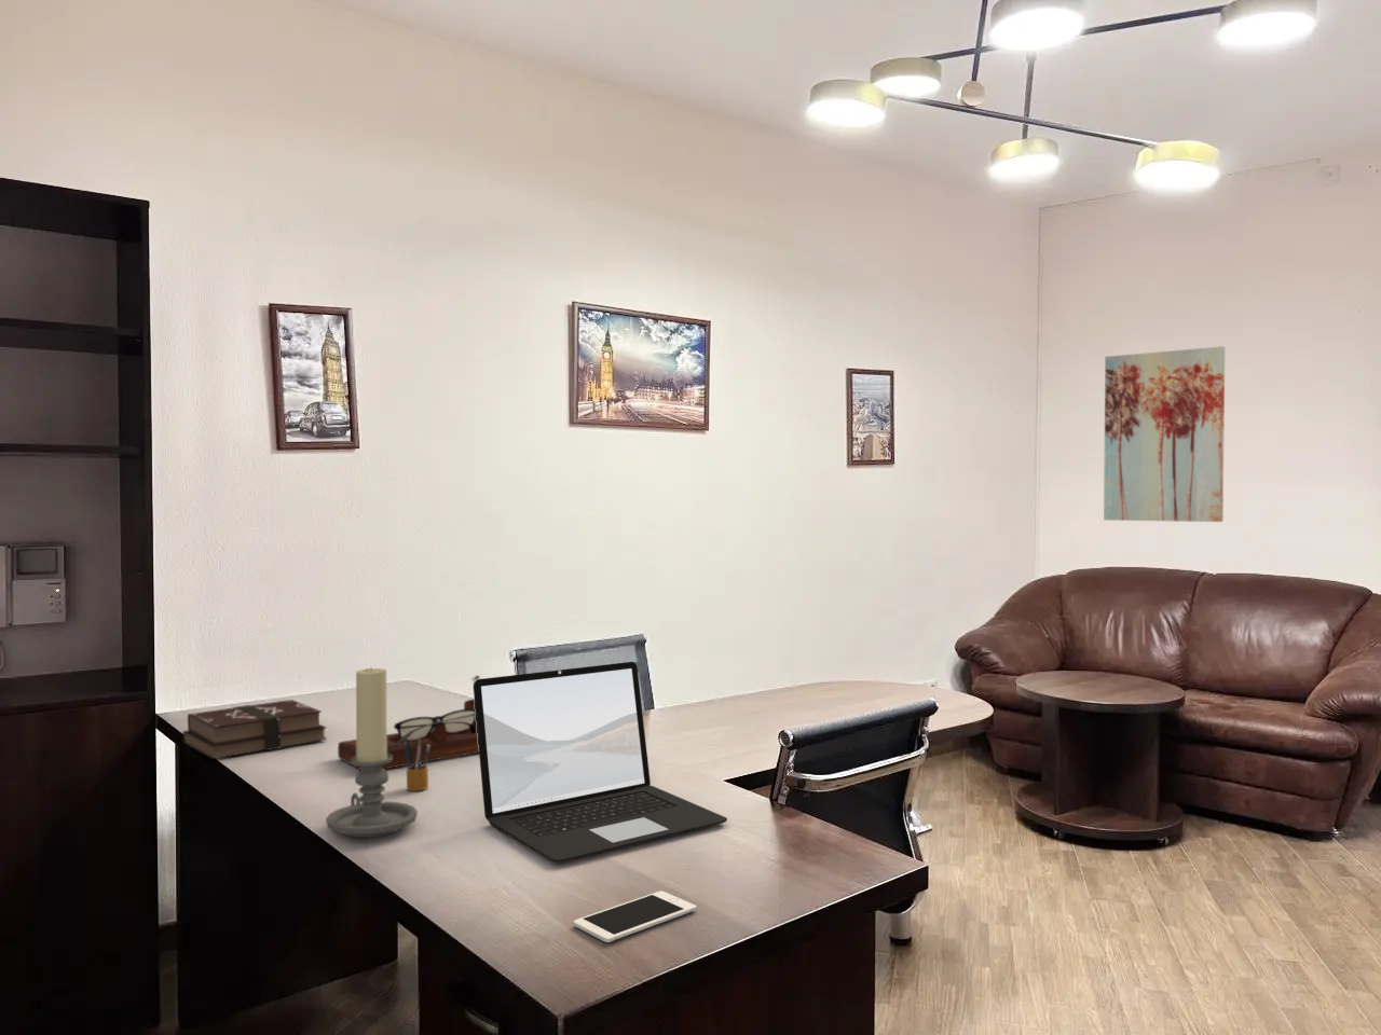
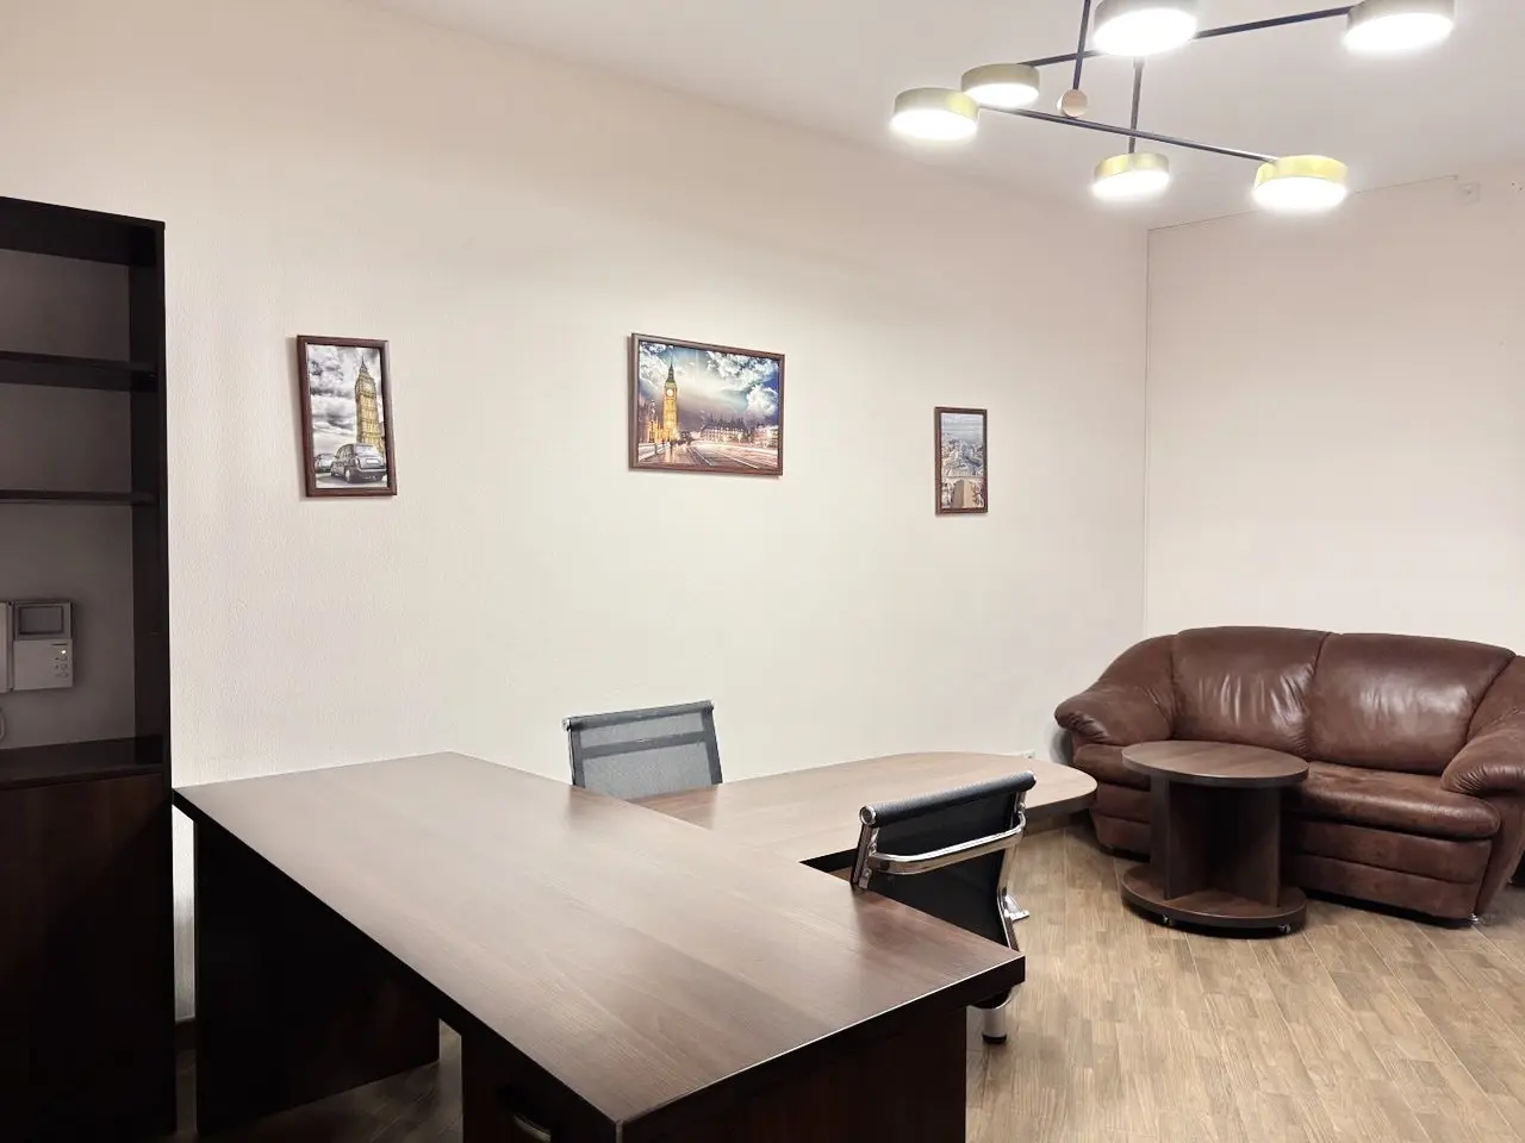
- desk organizer (443, 714)
- pencil box (416, 762)
- hardback book (254, 726)
- laptop (600, 750)
- wall art (1162, 436)
- cell phone (635, 915)
- candle holder (369, 746)
